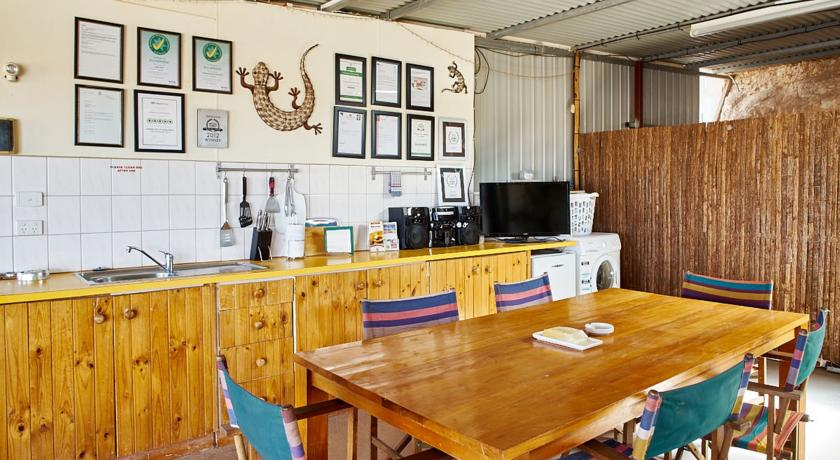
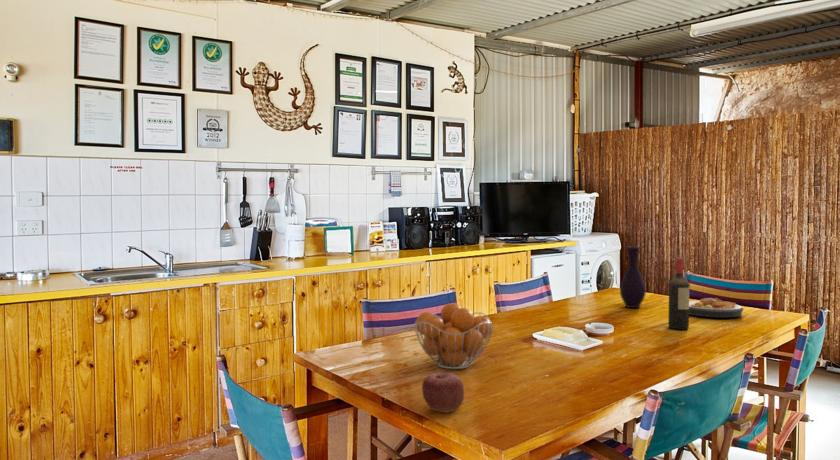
+ fruit basket (453, 335)
+ apple (443, 392)
+ vase (632, 277)
+ plate (710, 306)
+ wine bottle (678, 293)
